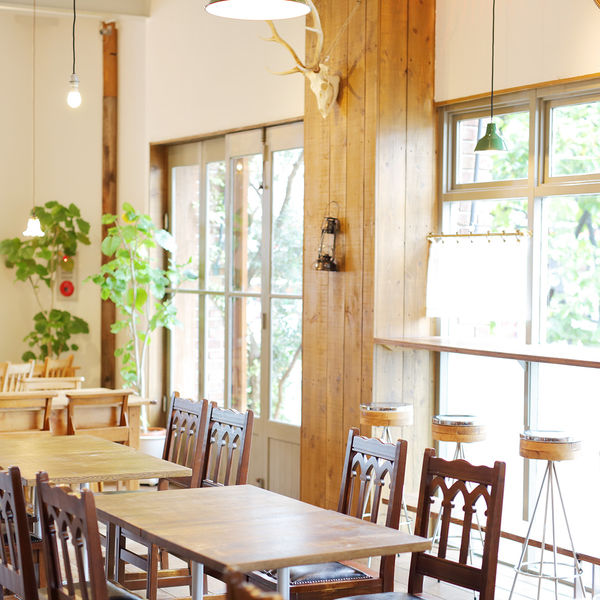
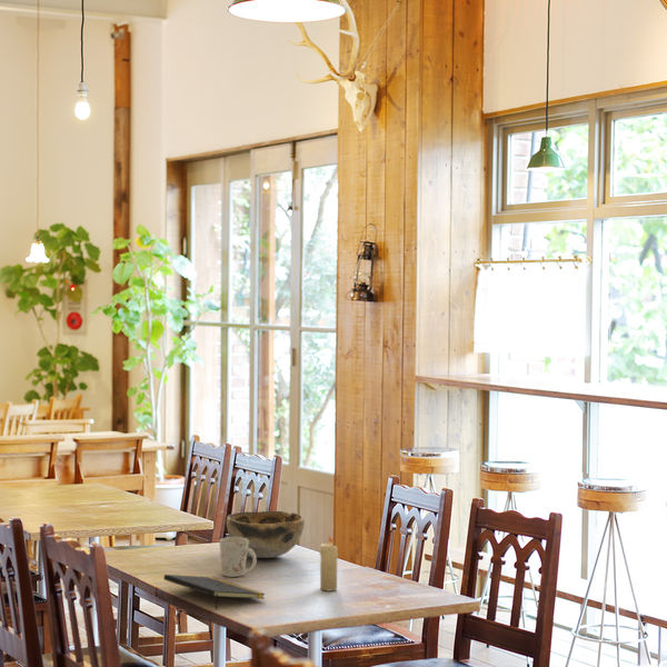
+ notepad (213, 586)
+ decorative bowl (265, 536)
+ mug (239, 558)
+ candle (328, 561)
